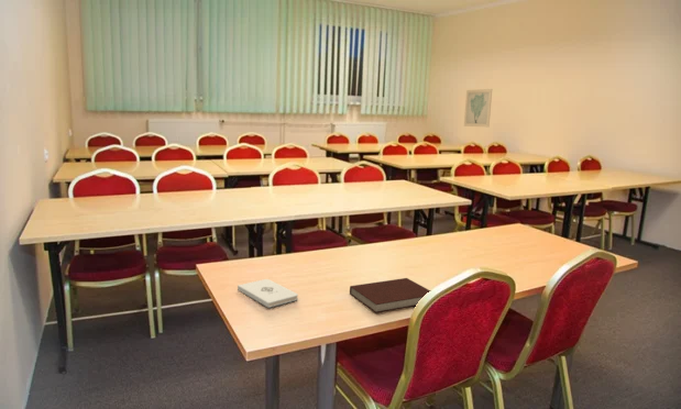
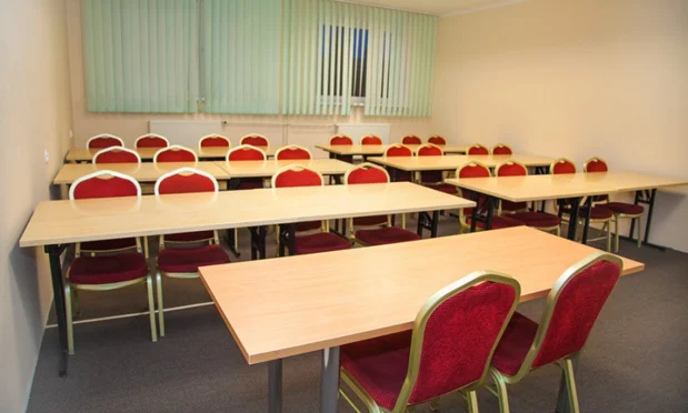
- notebook (392, 294)
- notepad (267, 291)
- wall art (477, 108)
